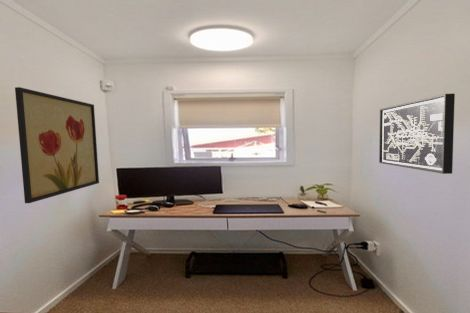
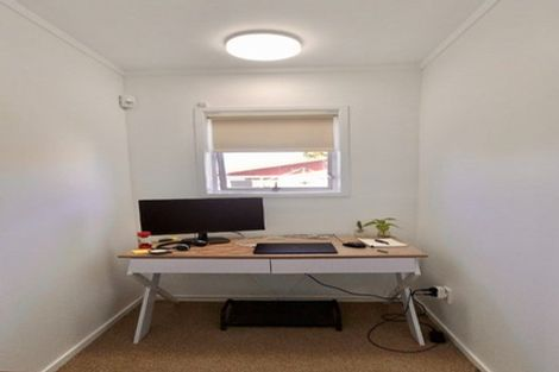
- wall art (65, 145)
- wall art (409, 135)
